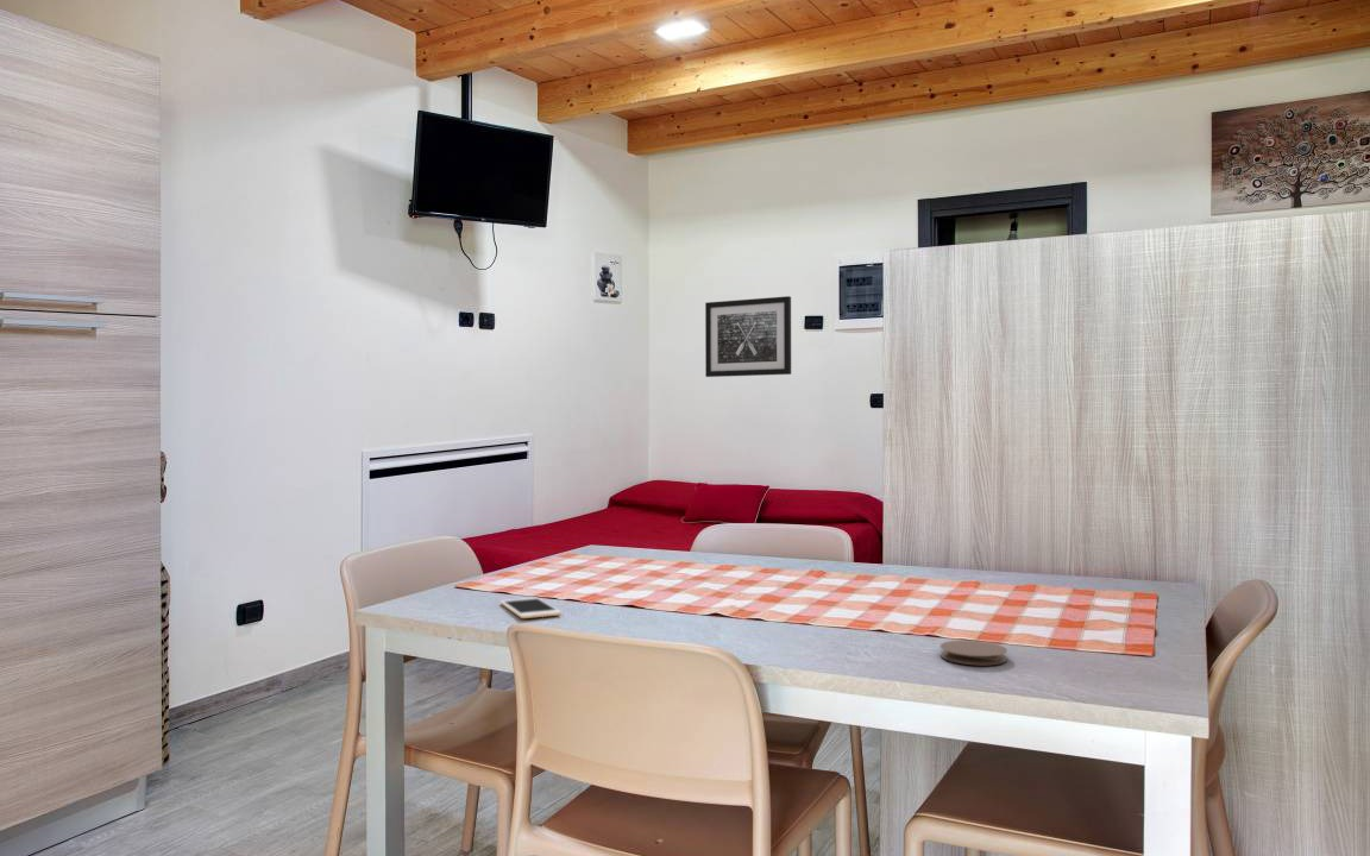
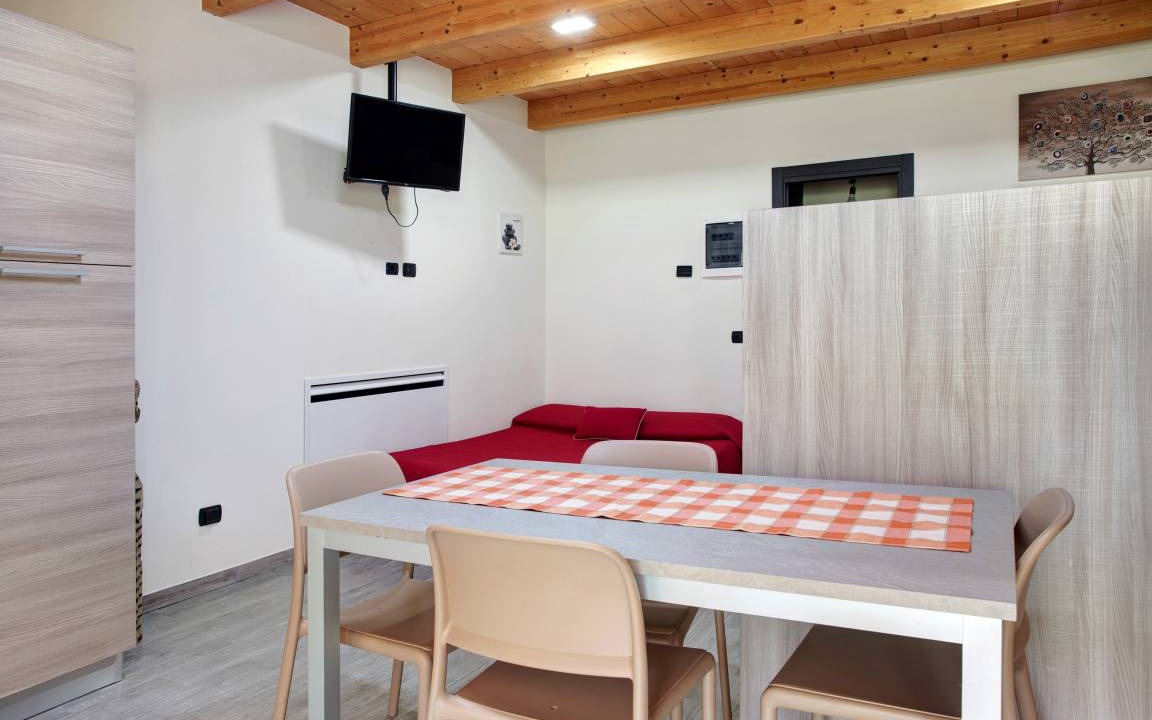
- coaster (973, 652)
- wall art (747, 338)
- cell phone (529, 608)
